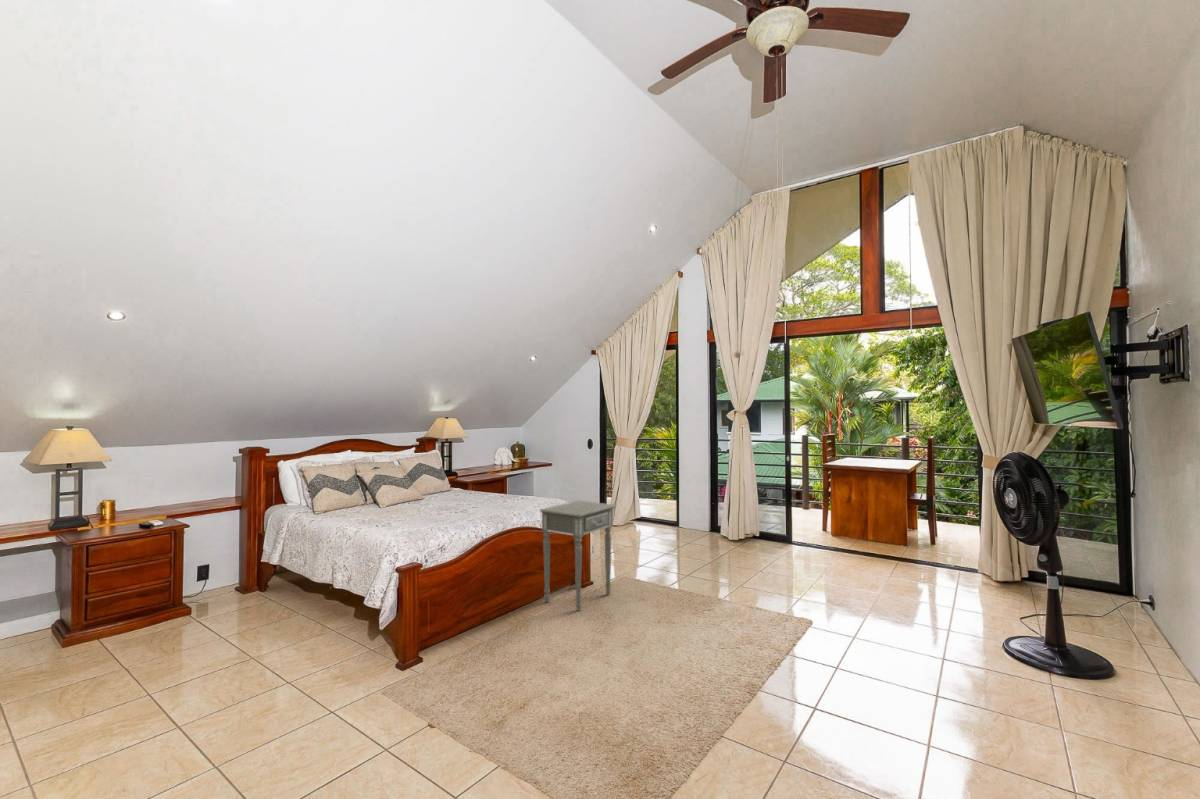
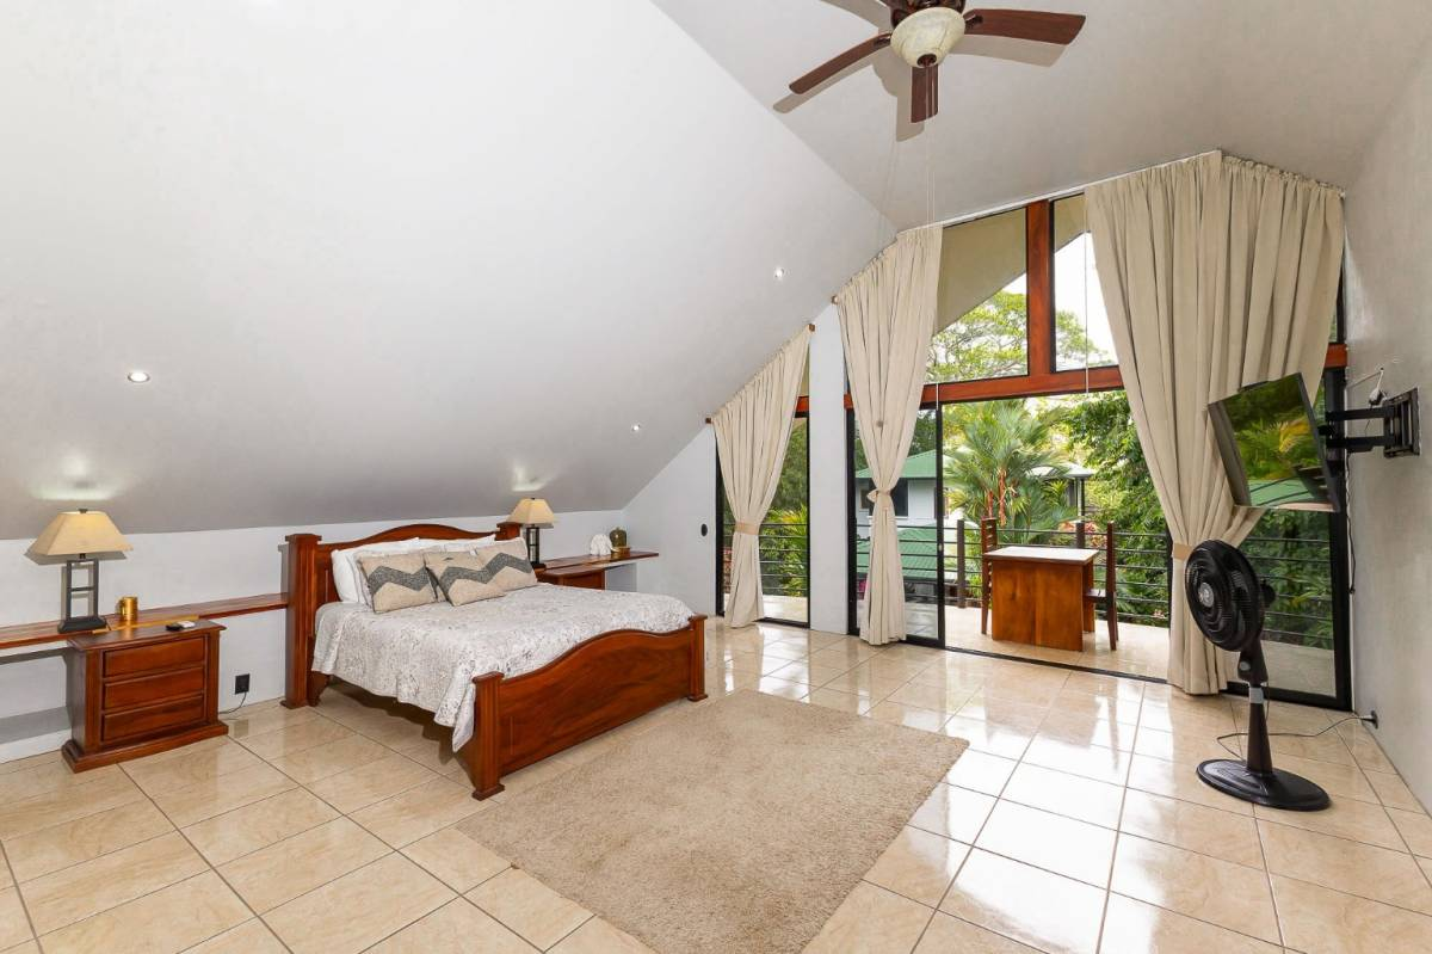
- side table (579, 552)
